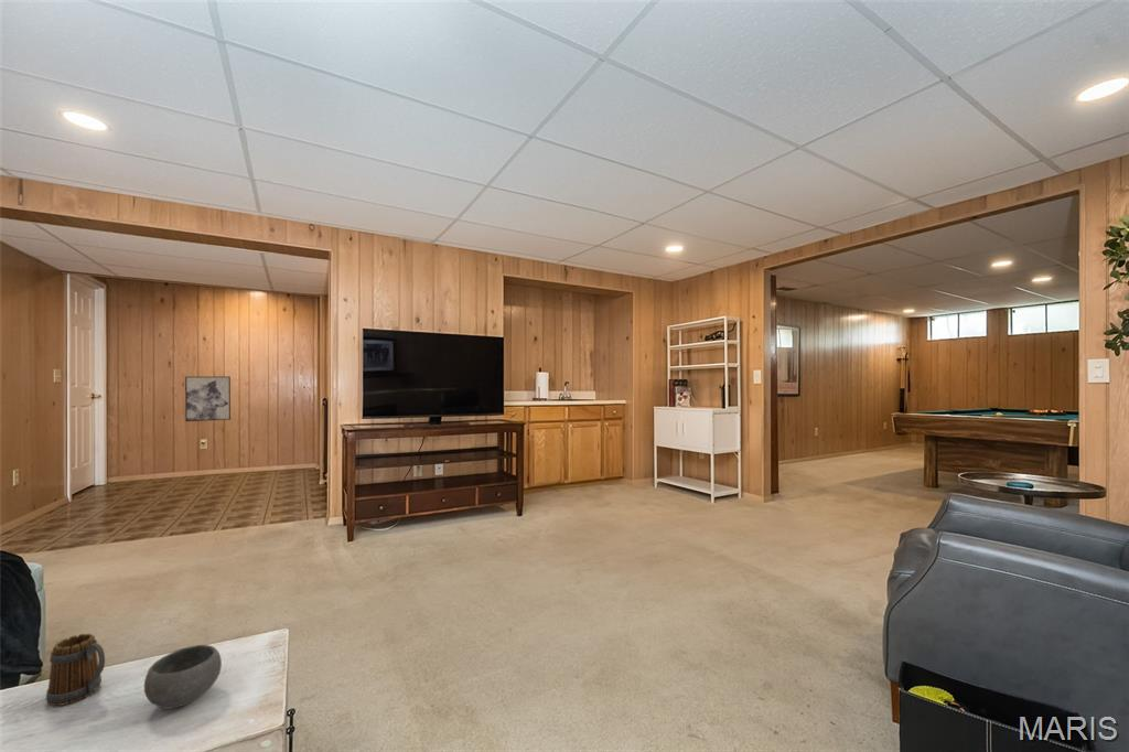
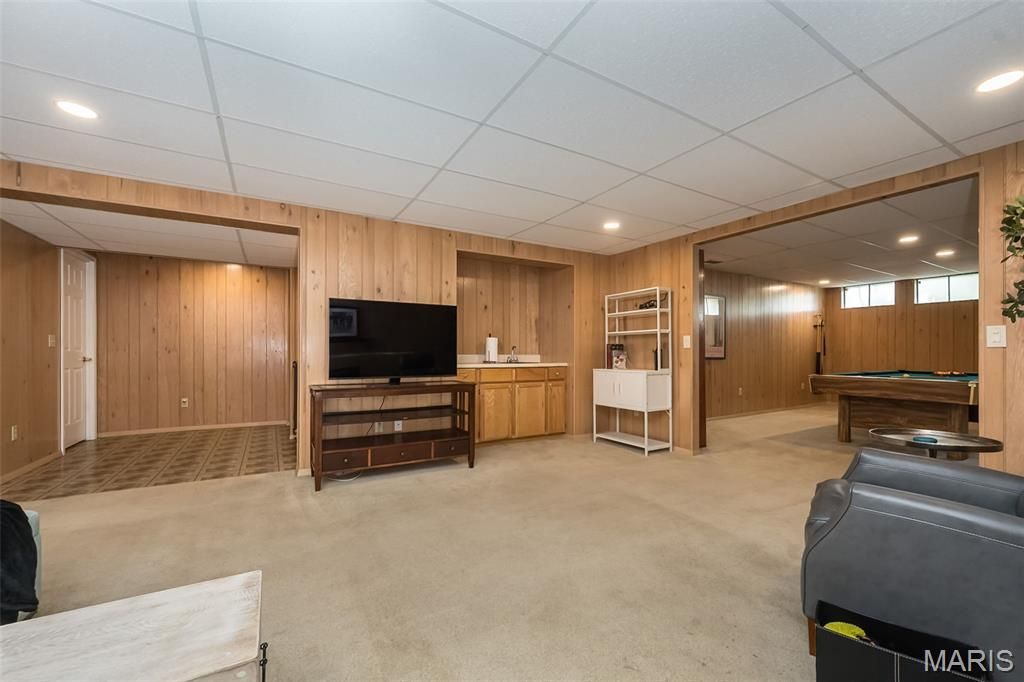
- mug (80, 667)
- wall art (208, 398)
- bowl (184, 678)
